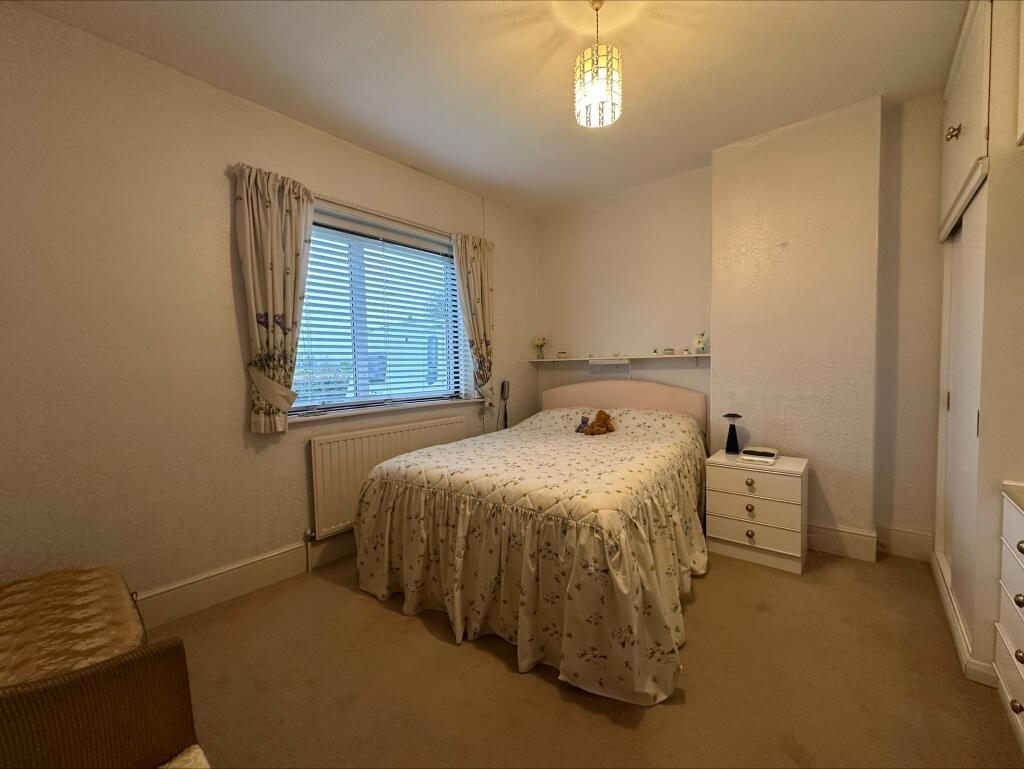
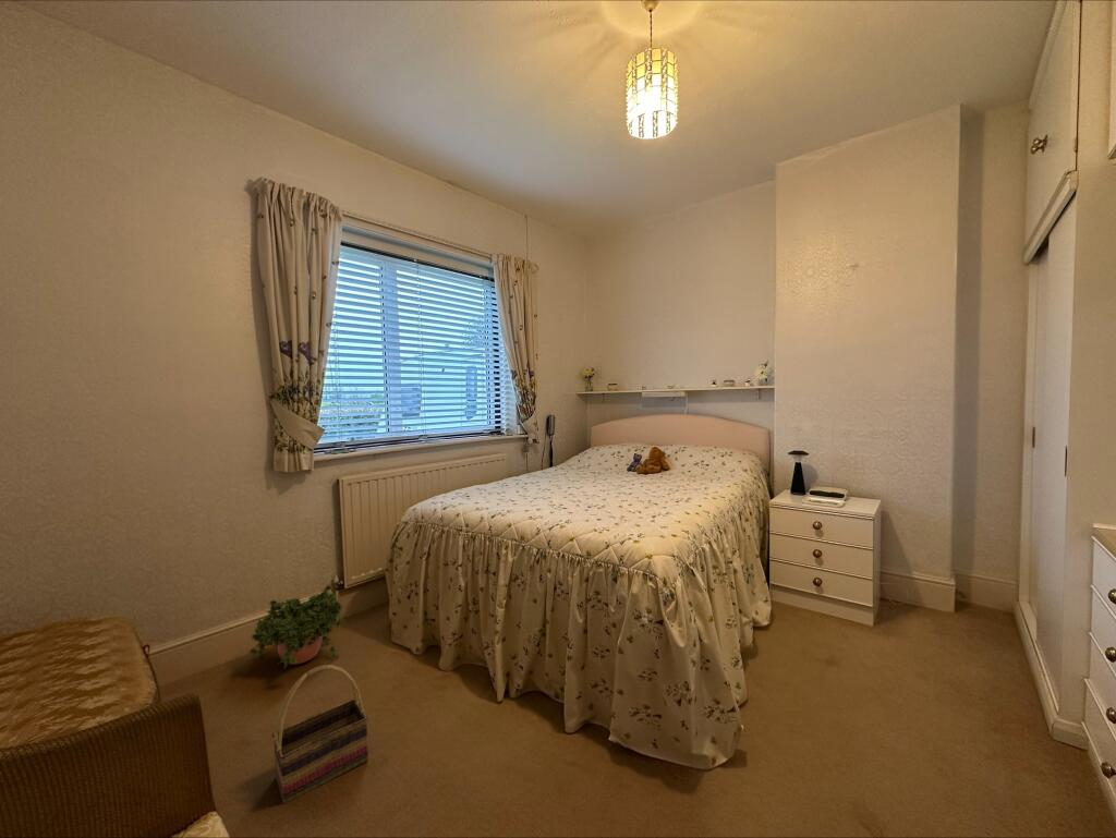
+ basket (320, 718)
+ potted plant (298, 628)
